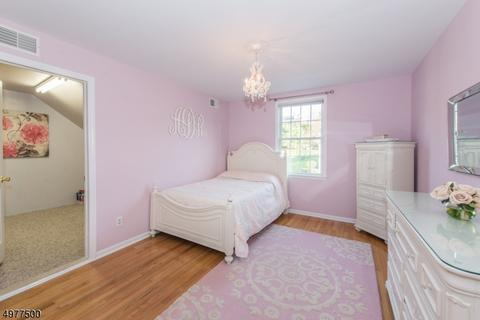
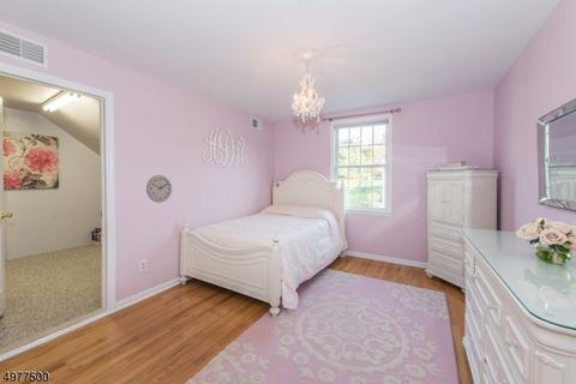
+ wall clock (160, 188)
